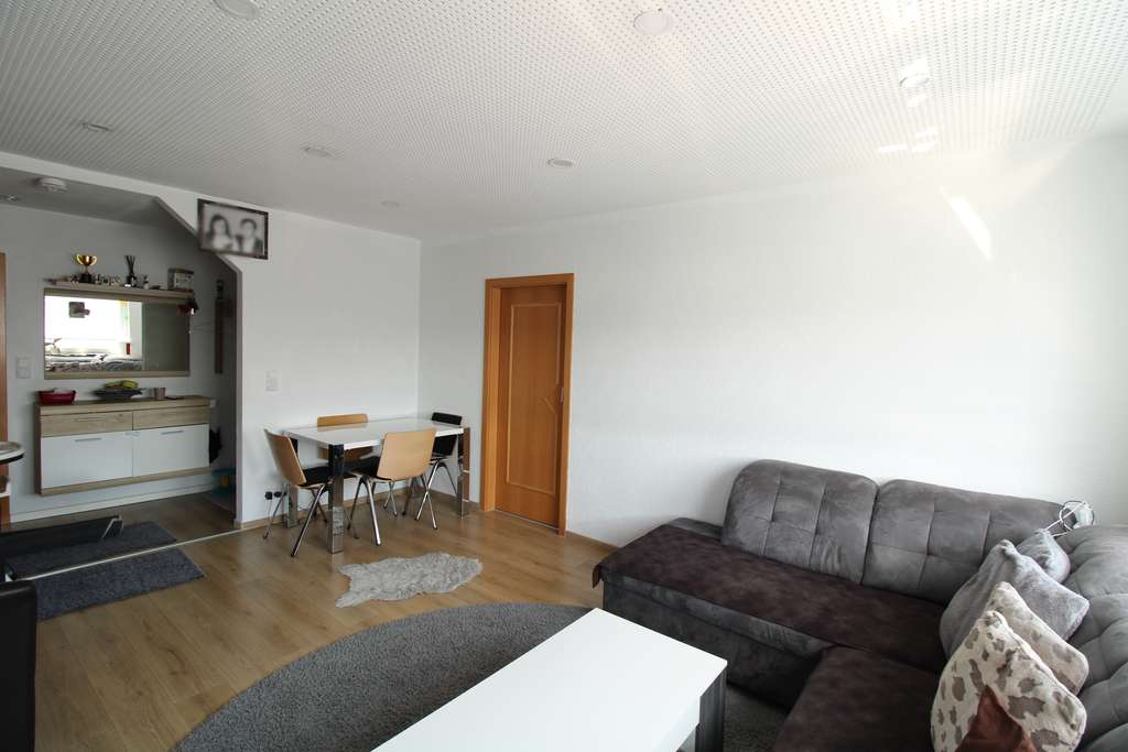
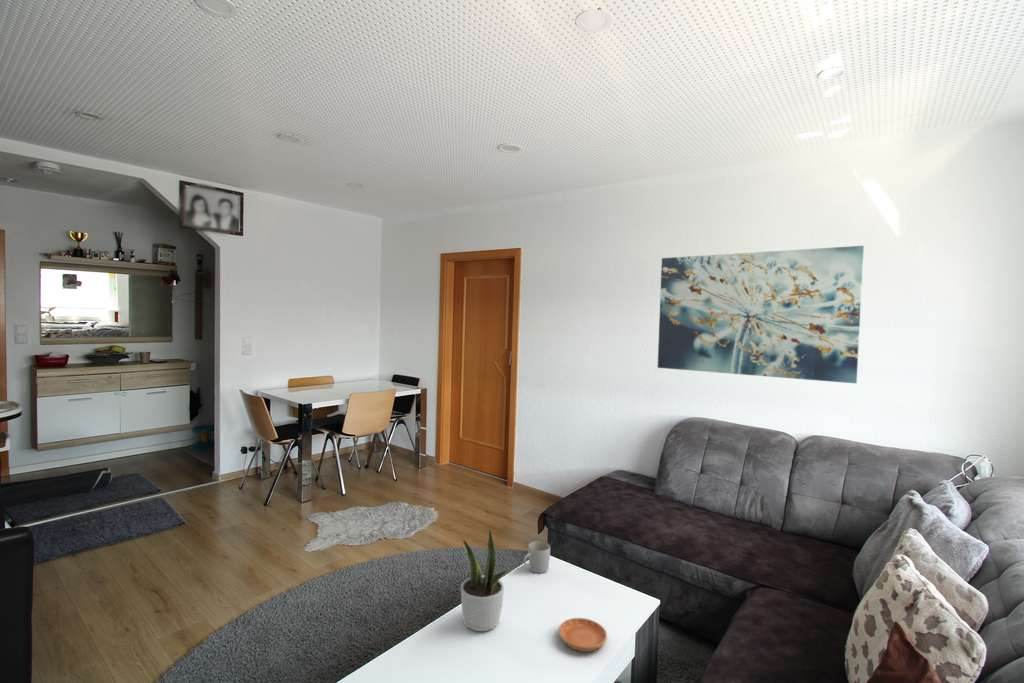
+ saucer (582, 635)
+ mug (535, 558)
+ wall art (748, 314)
+ potted plant (480, 572)
